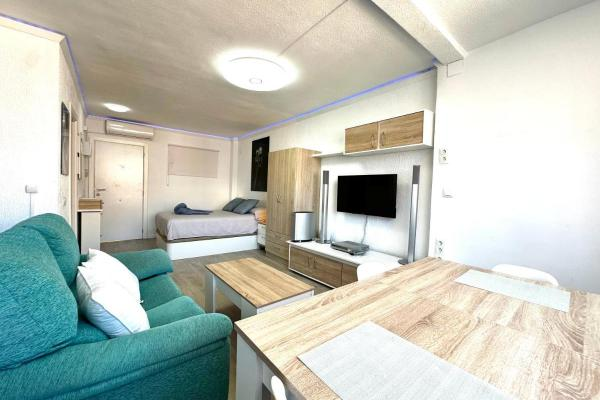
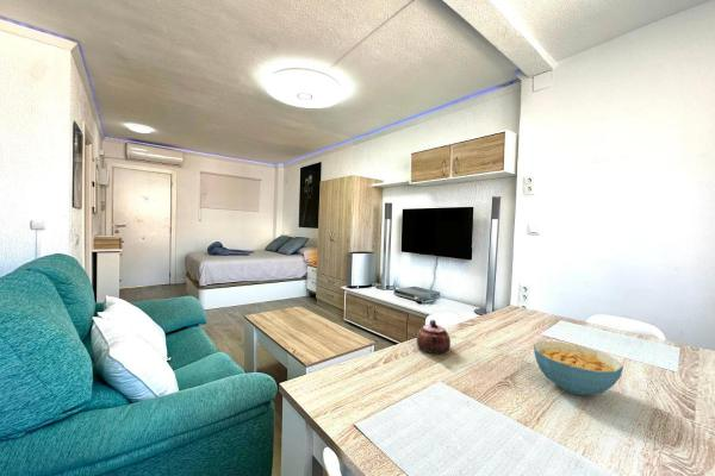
+ cereal bowl (573, 371)
+ teapot (434, 333)
